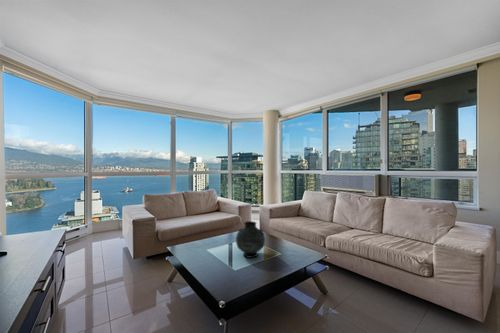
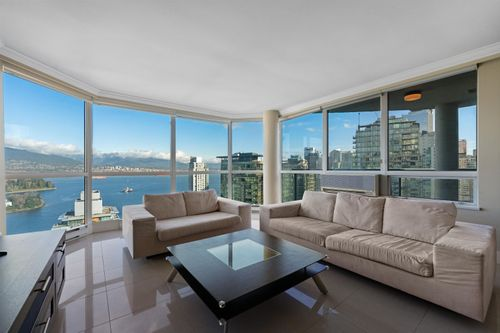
- vase (250, 238)
